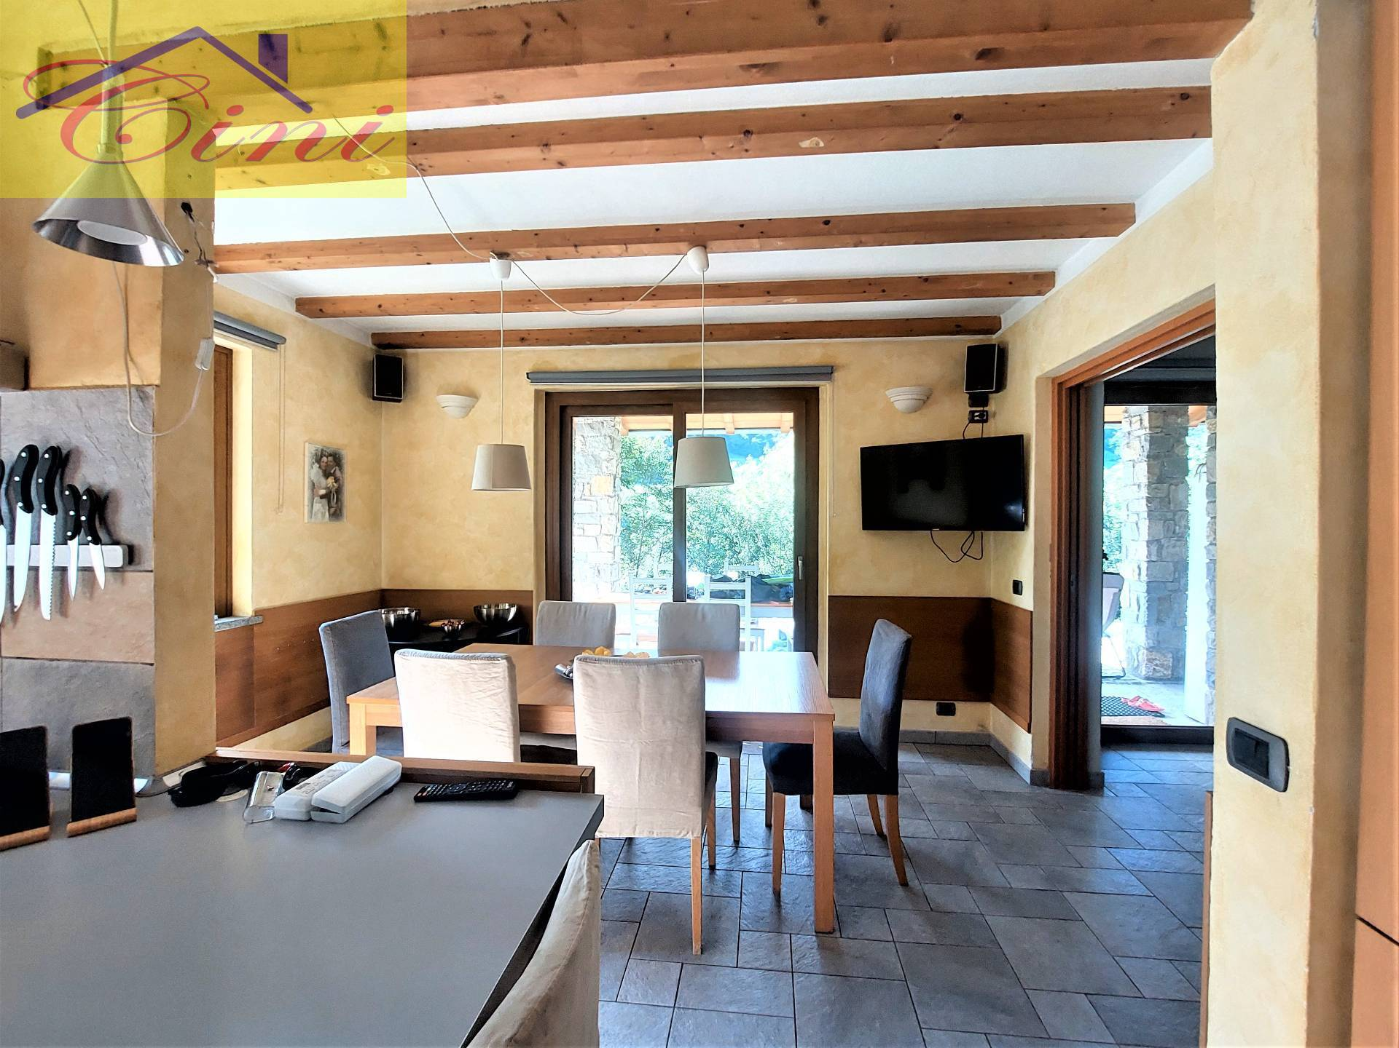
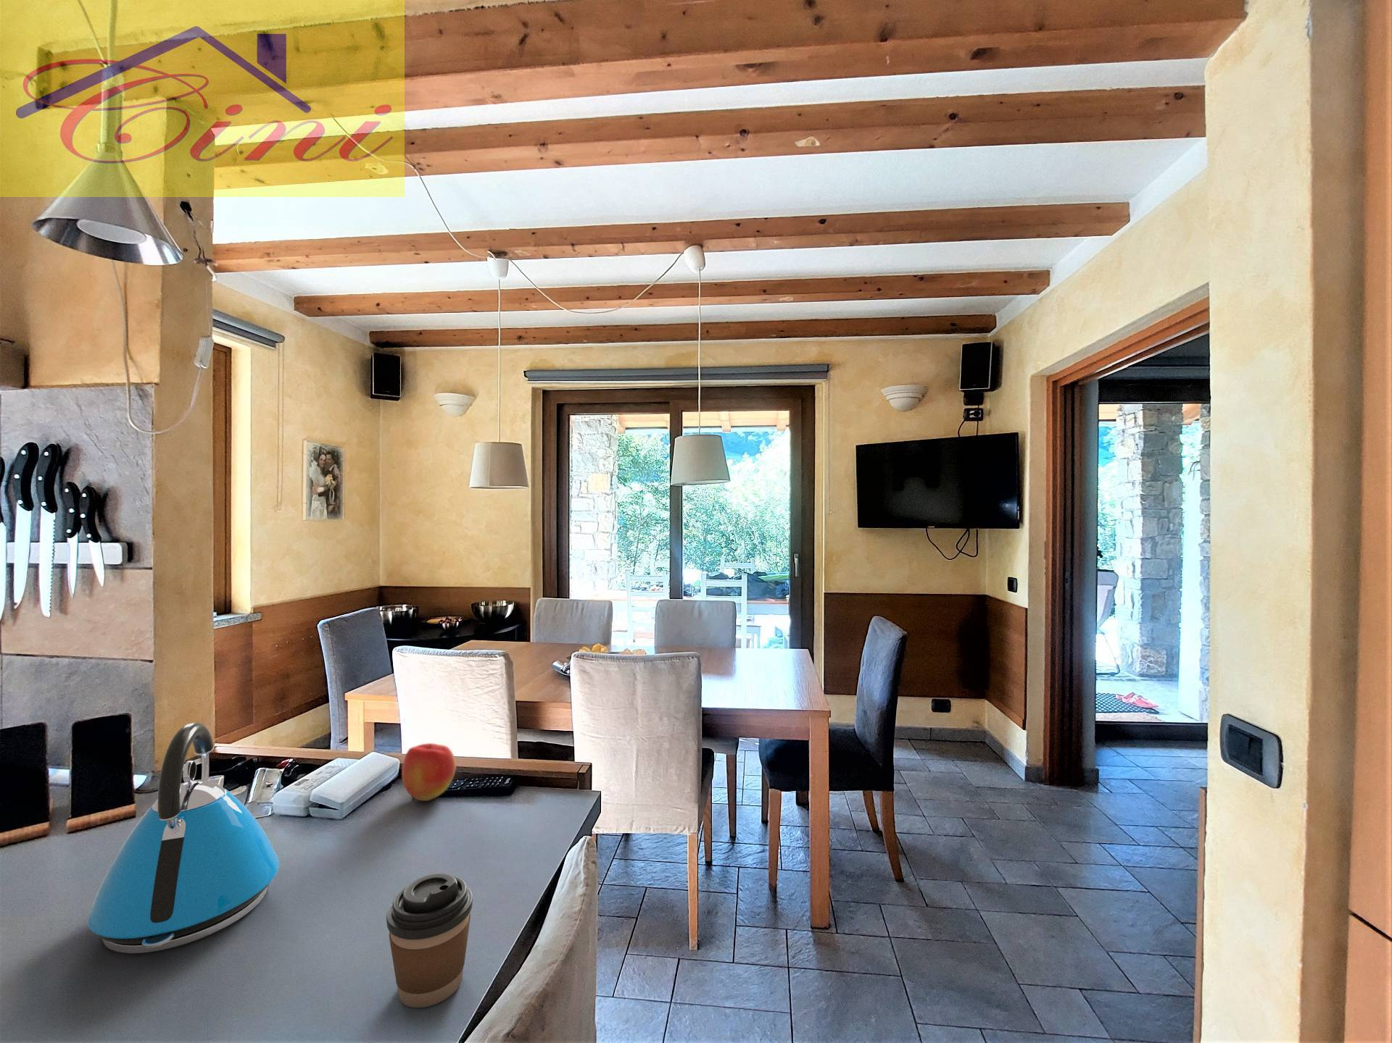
+ kettle (187, 818)
+ coffee cup (431, 932)
+ apple (427, 770)
